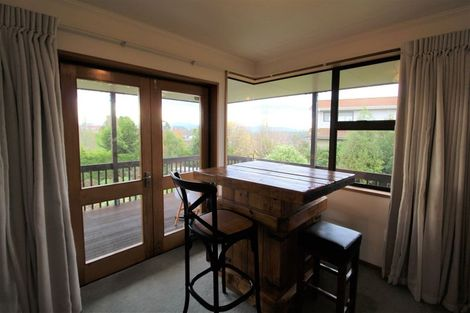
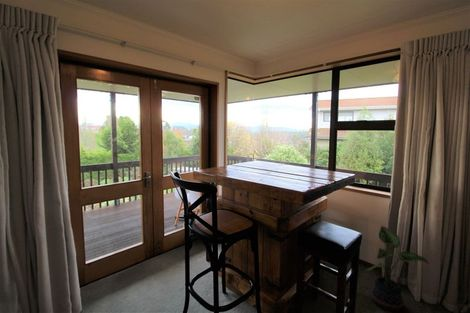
+ potted plant (392, 269)
